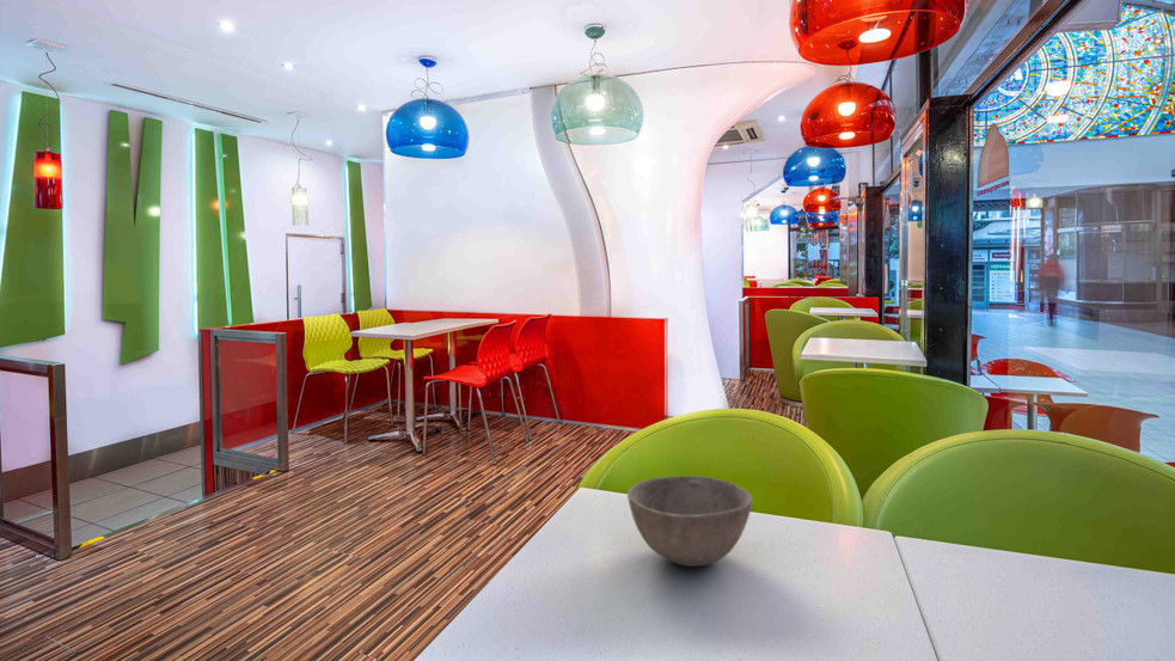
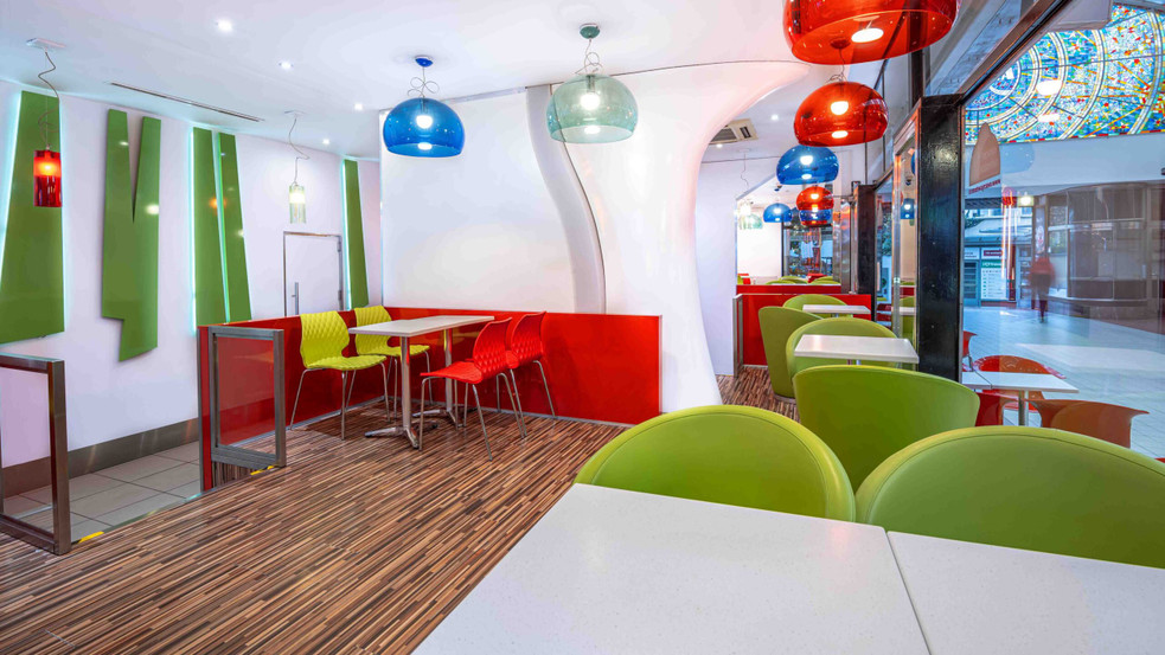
- bowl (689, 525)
